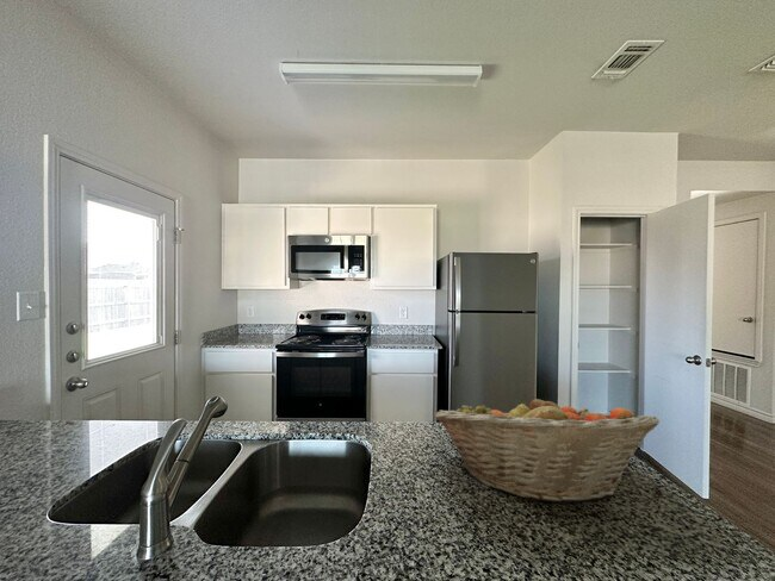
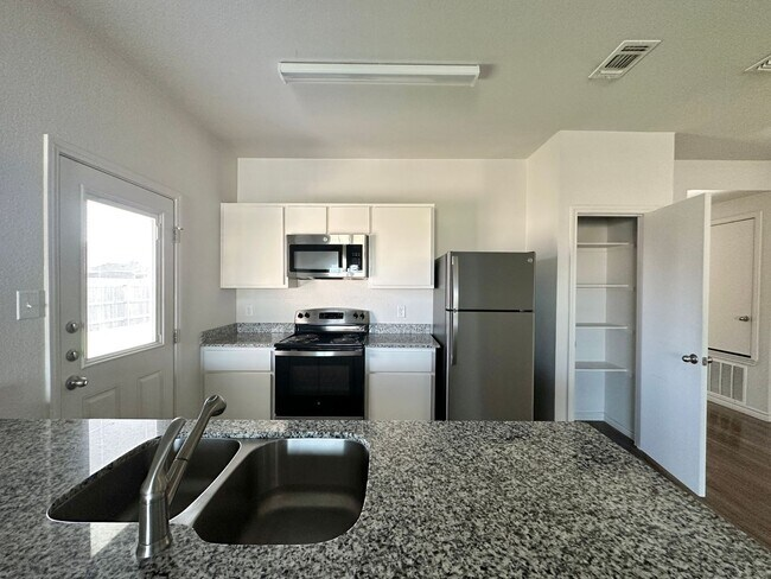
- fruit basket (535, 432)
